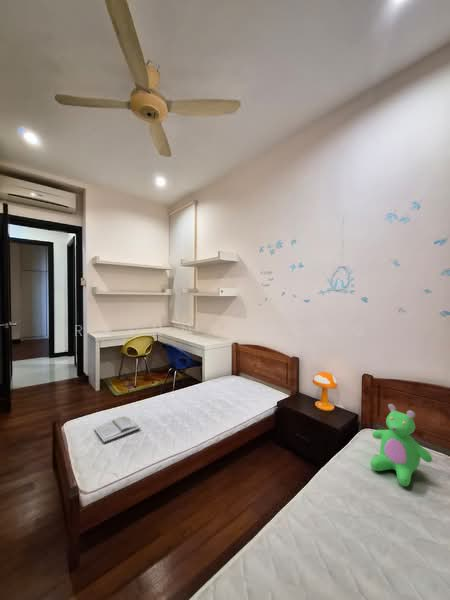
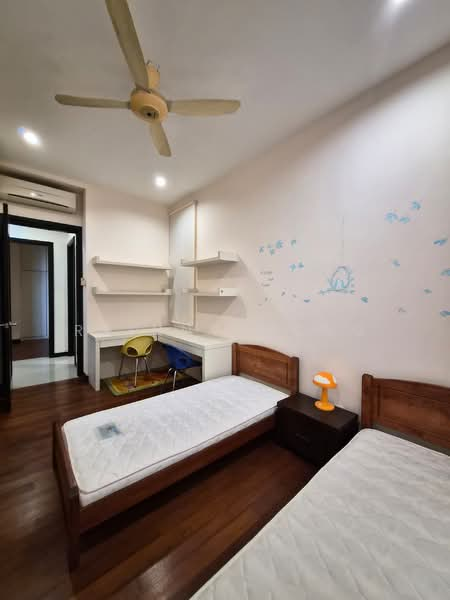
- teddy bear (396, 440)
- book (117, 426)
